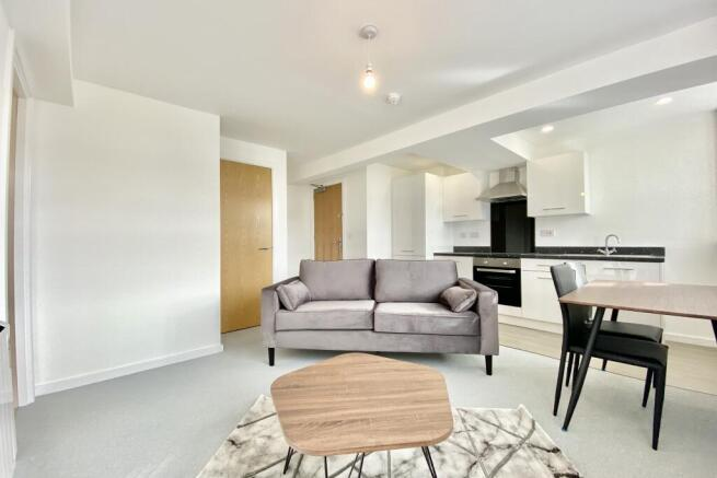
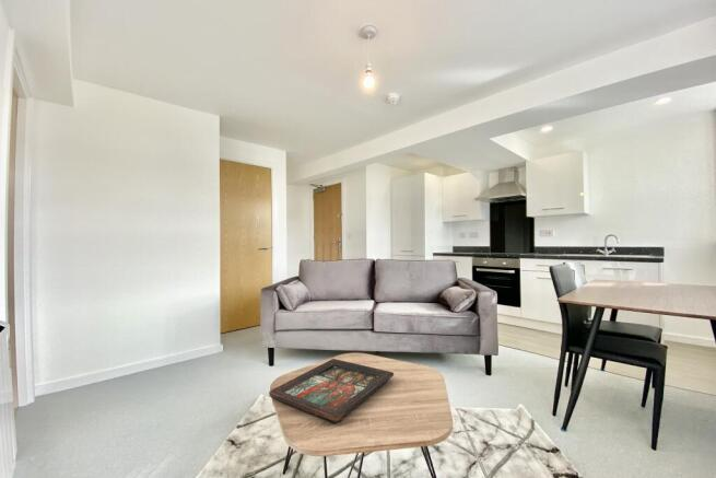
+ decorative tray (334, 384)
